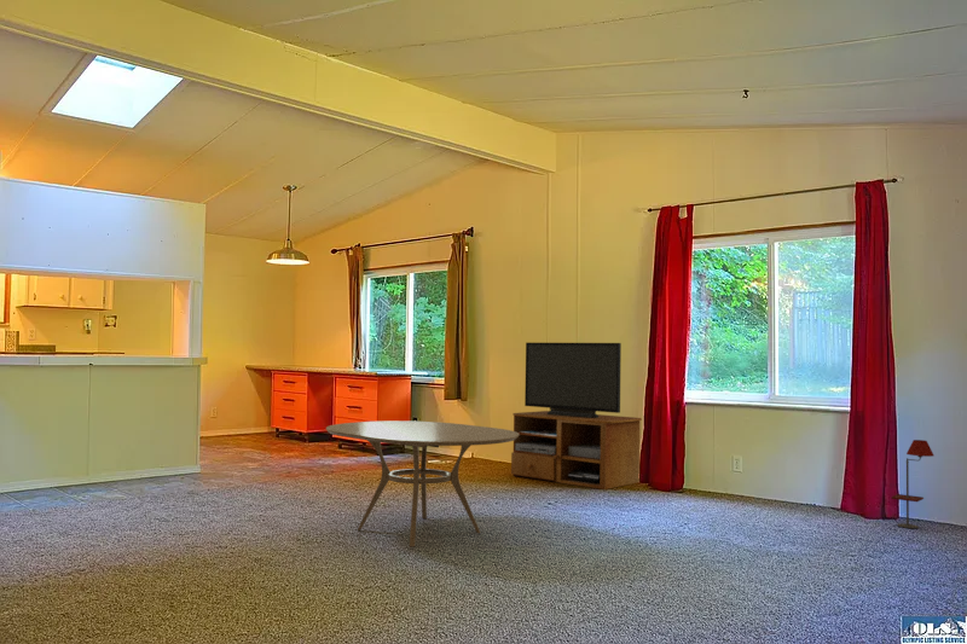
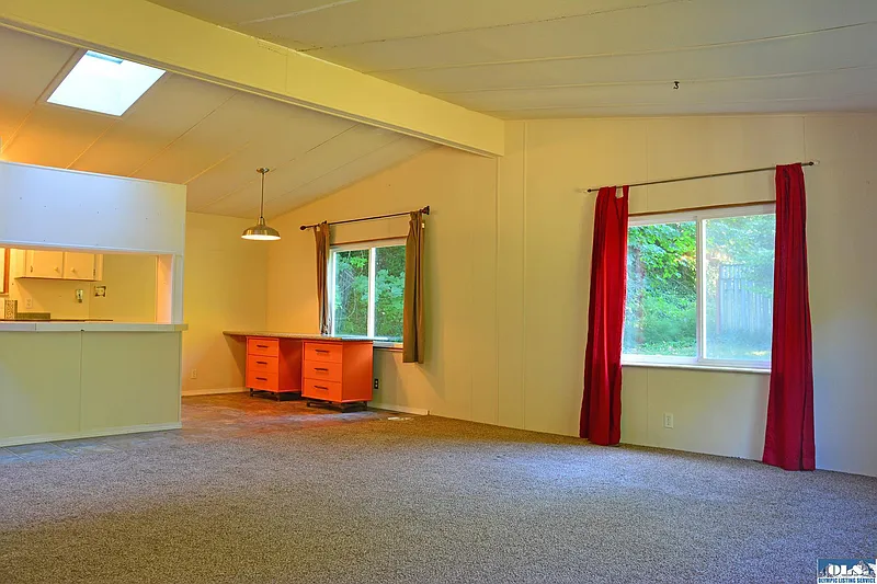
- dining table (419, 480)
- floor lamp (908, 483)
- tv stand (573, 410)
